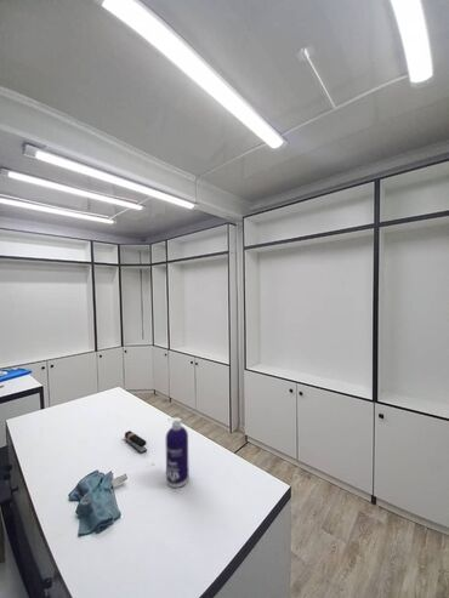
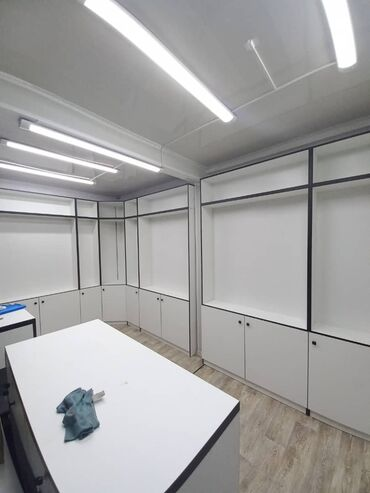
- spray bottle (177, 449)
- stapler (135, 440)
